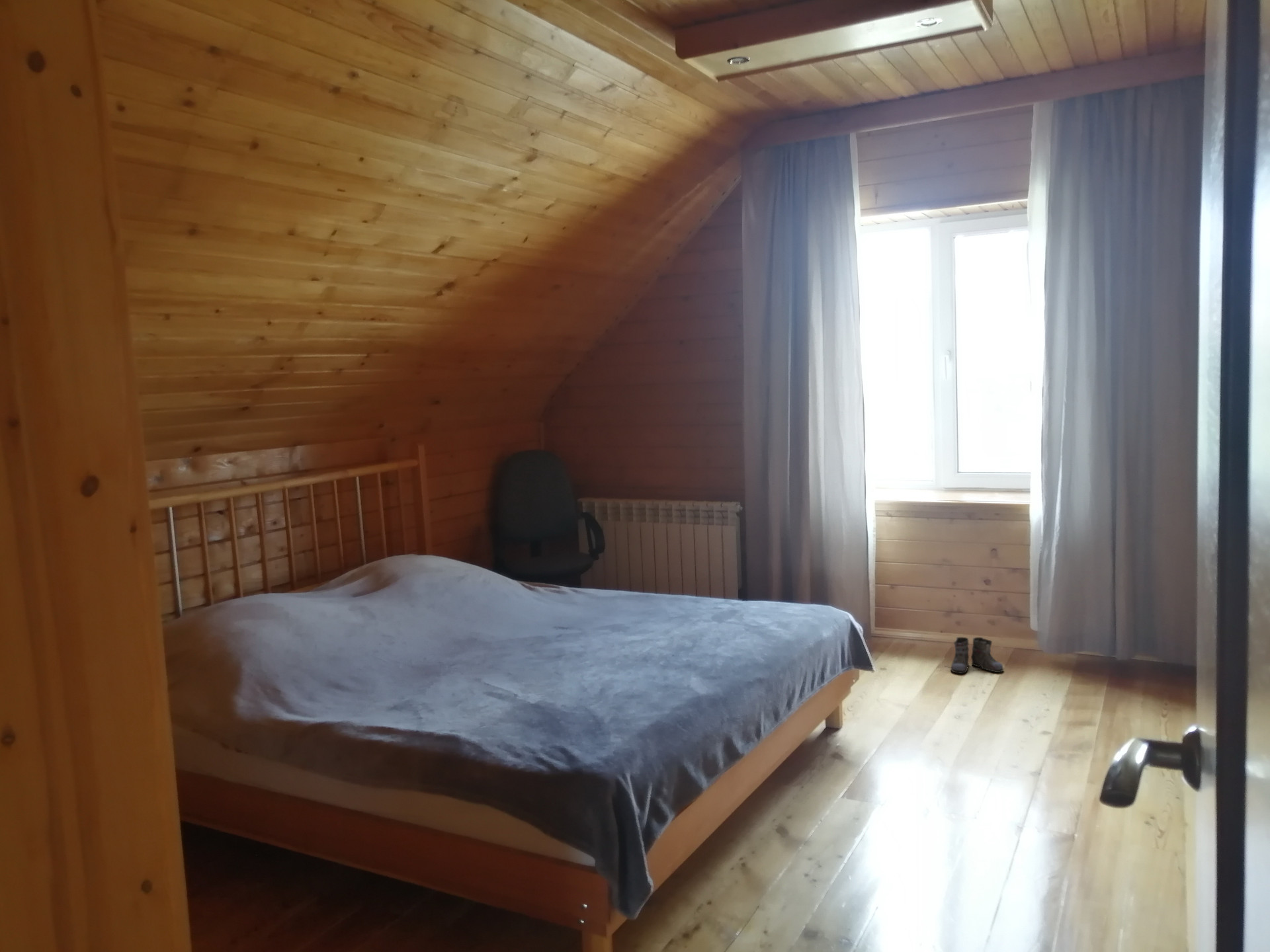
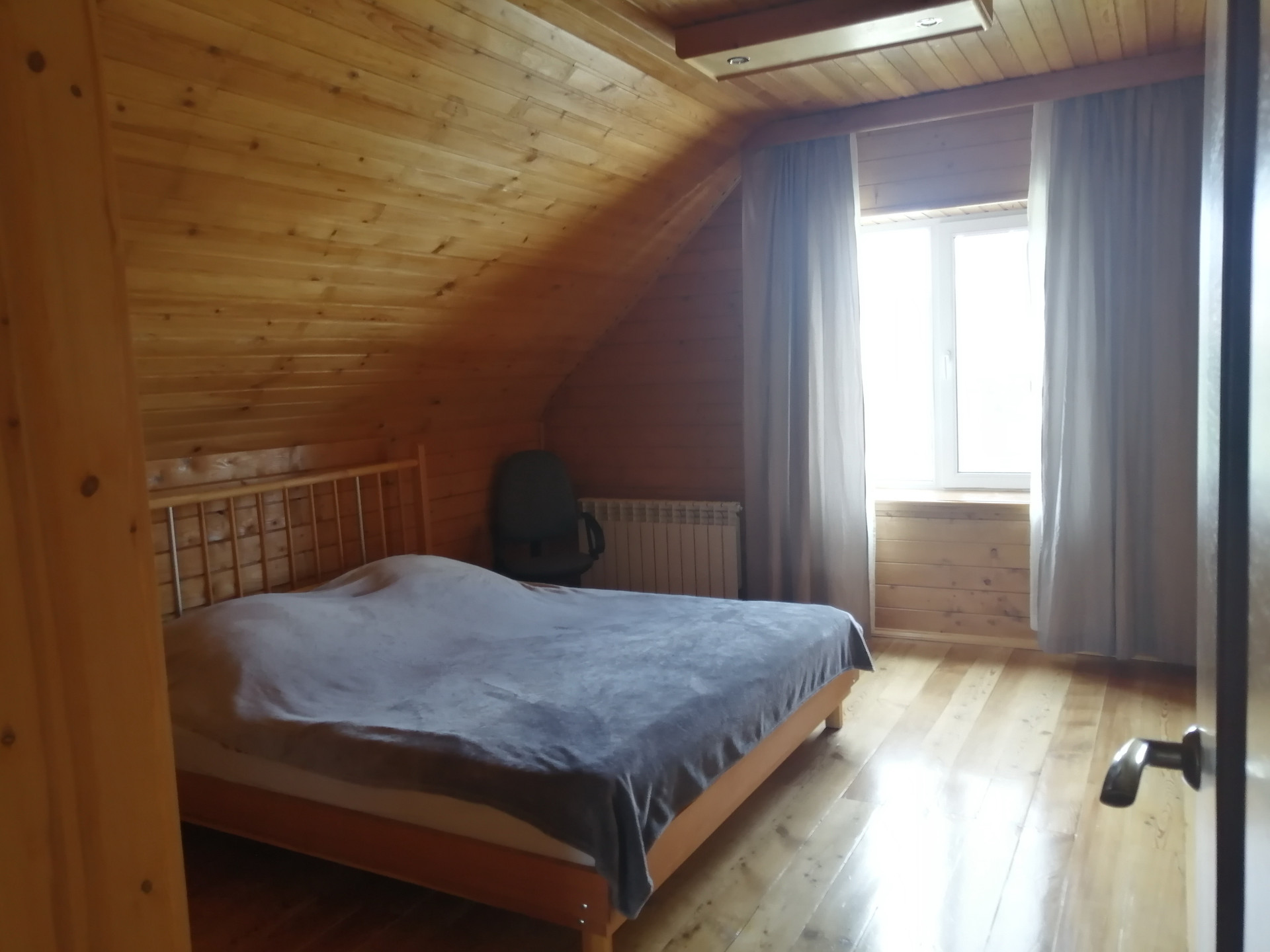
- boots (972, 654)
